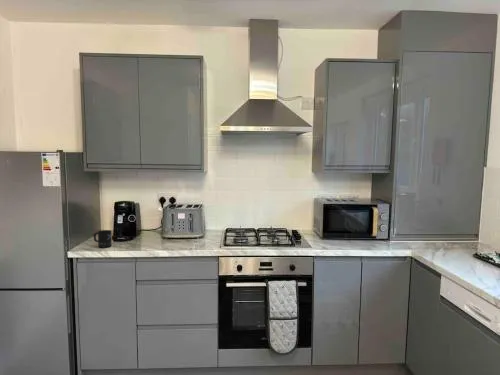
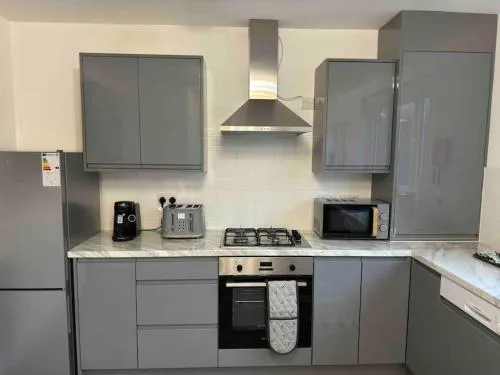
- mug (102, 238)
